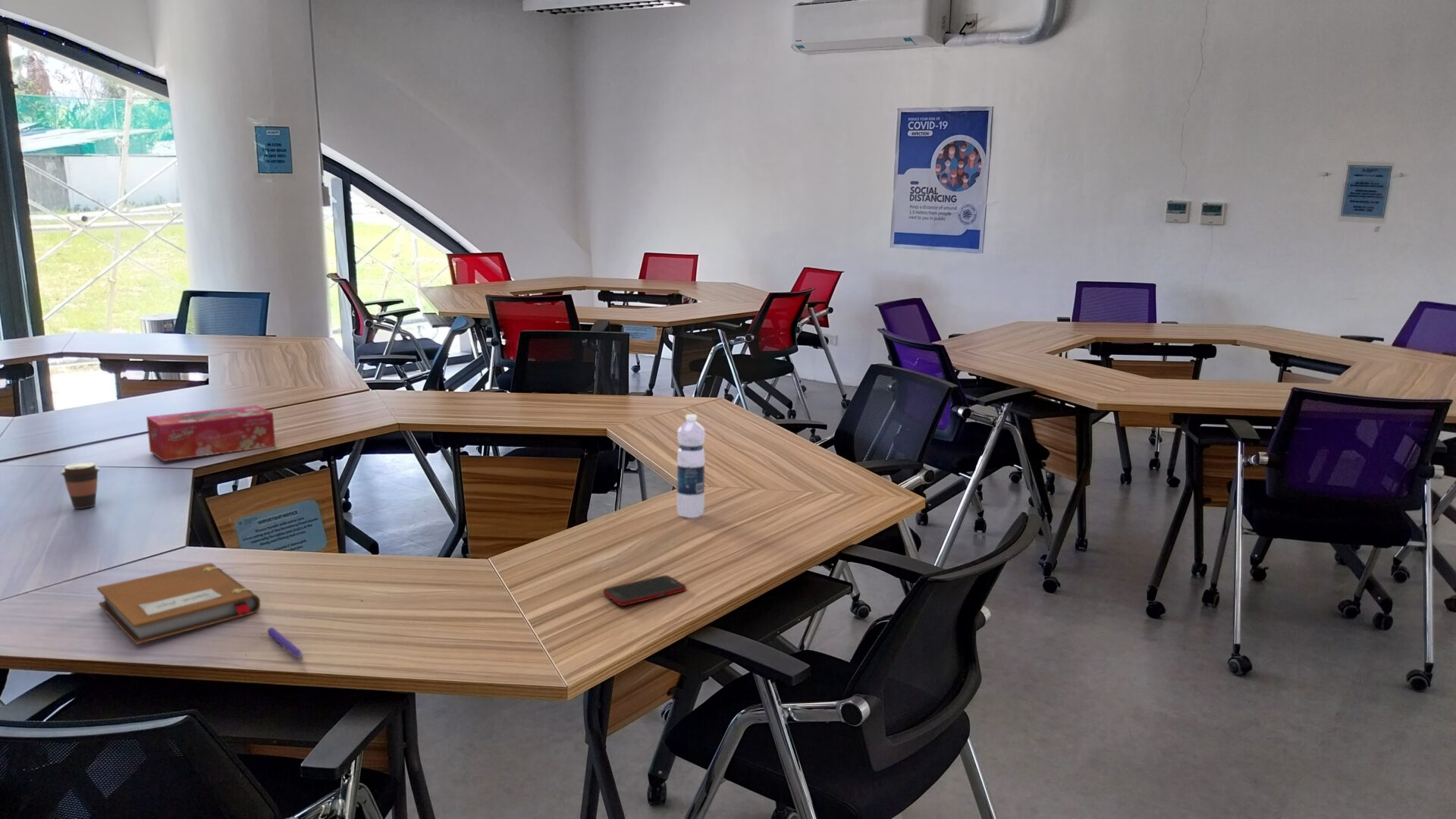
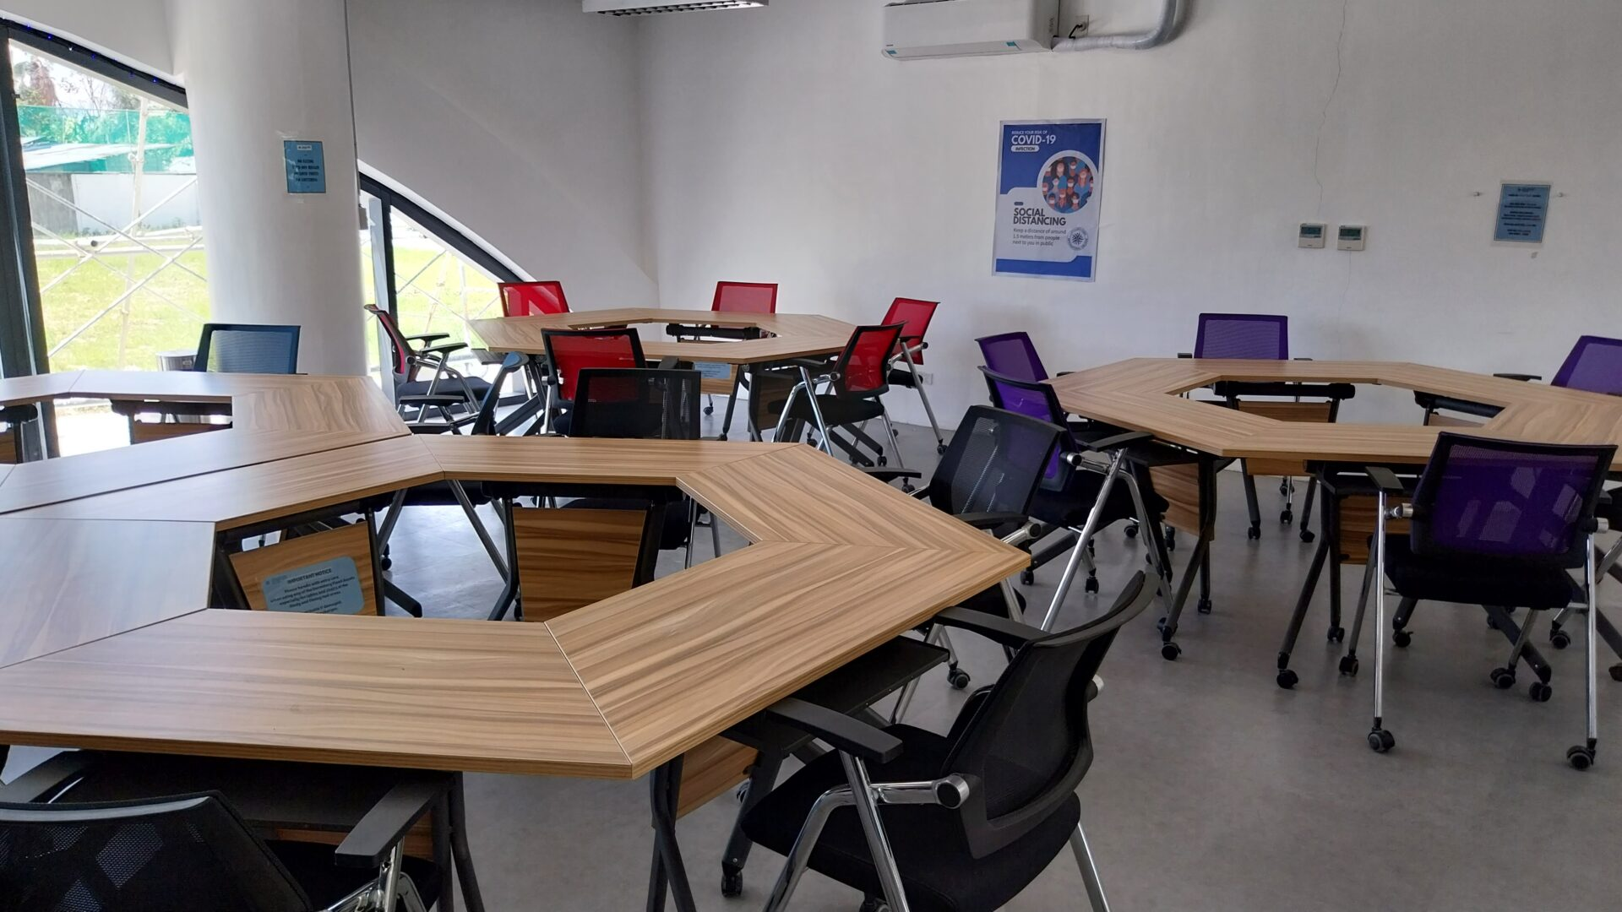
- water bottle (691, 465)
- cell phone (645, 590)
- notebook (180, 600)
- pen (284, 642)
- coffee cup (82, 485)
- tissue box (212, 431)
